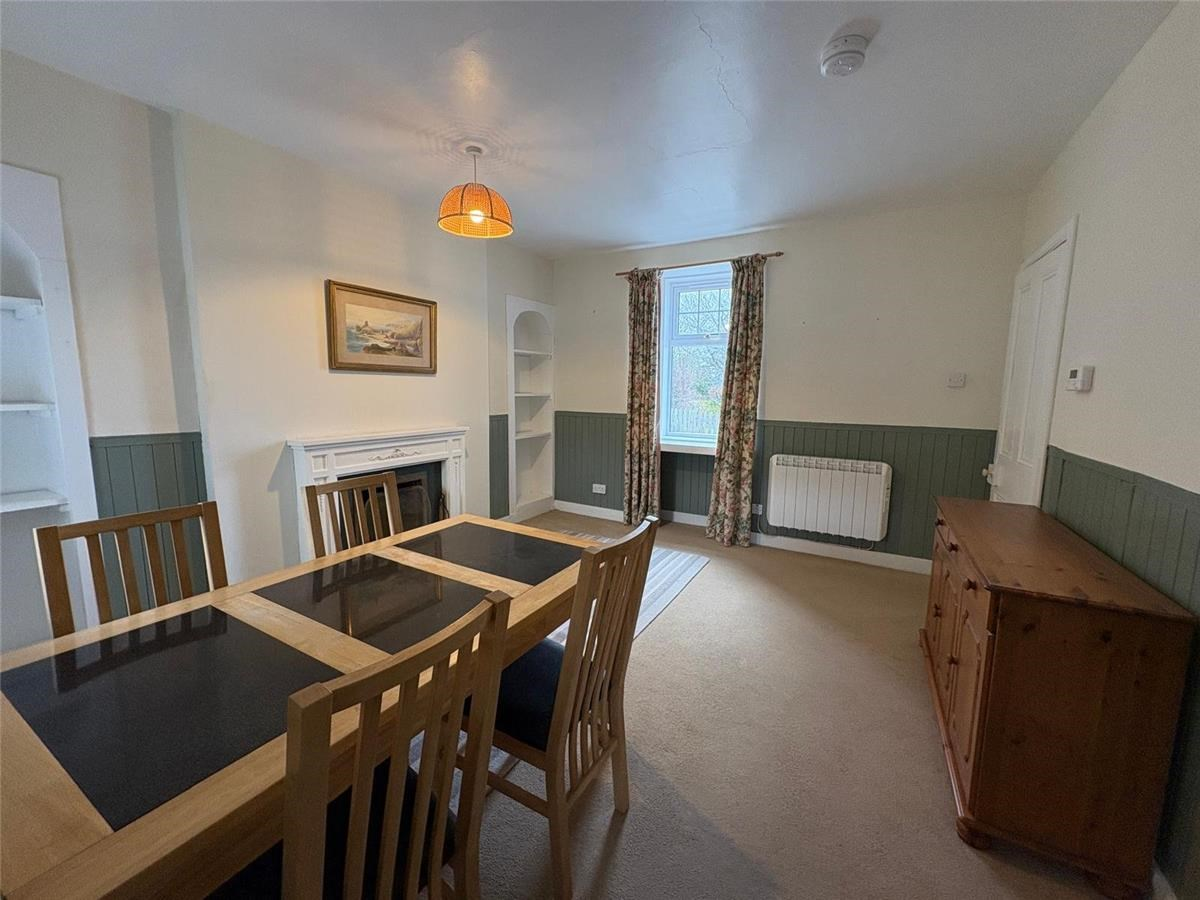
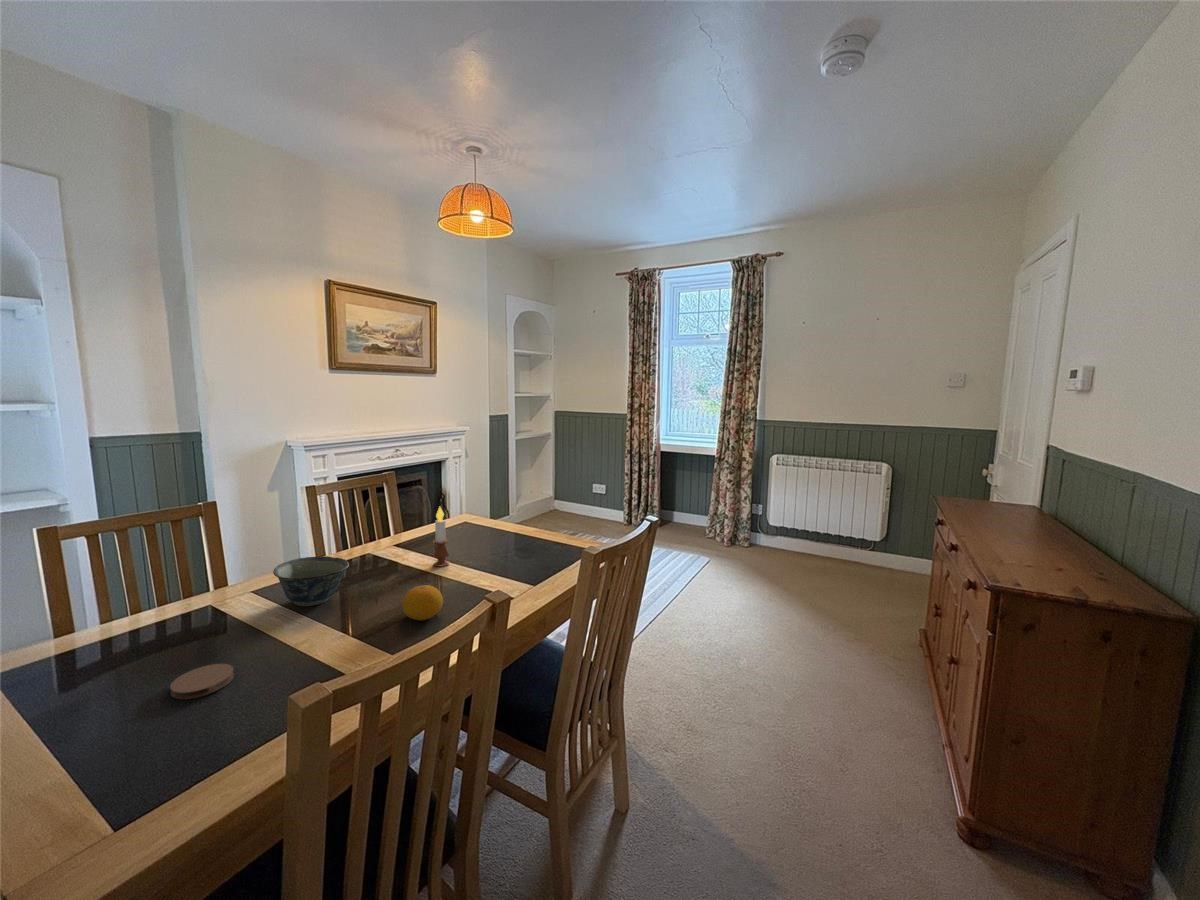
+ candle (440, 535)
+ fruit (422, 601)
+ coaster (203, 680)
+ bowl (313, 582)
